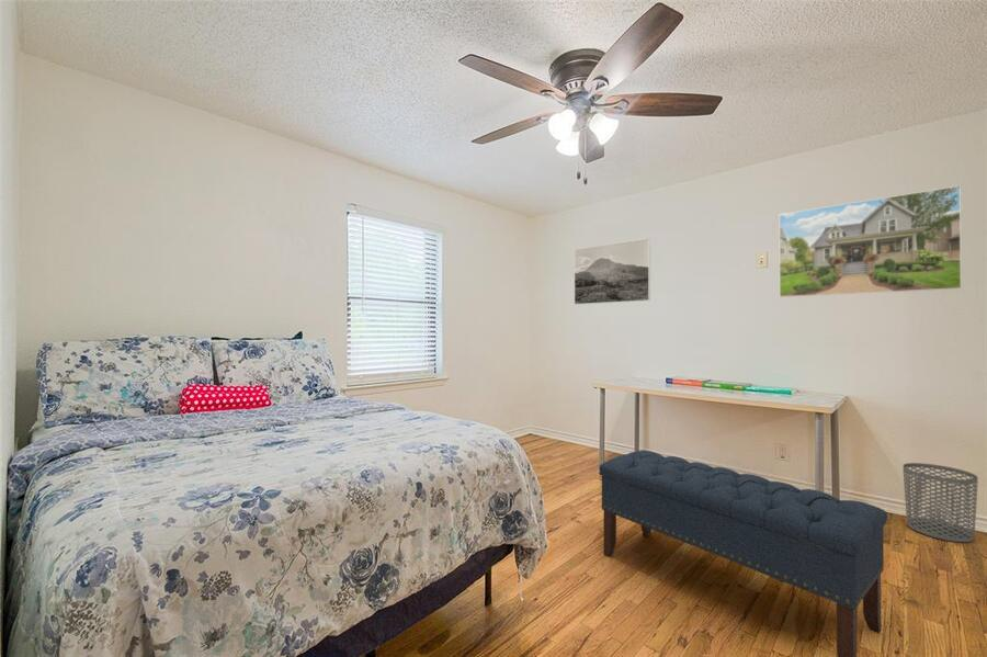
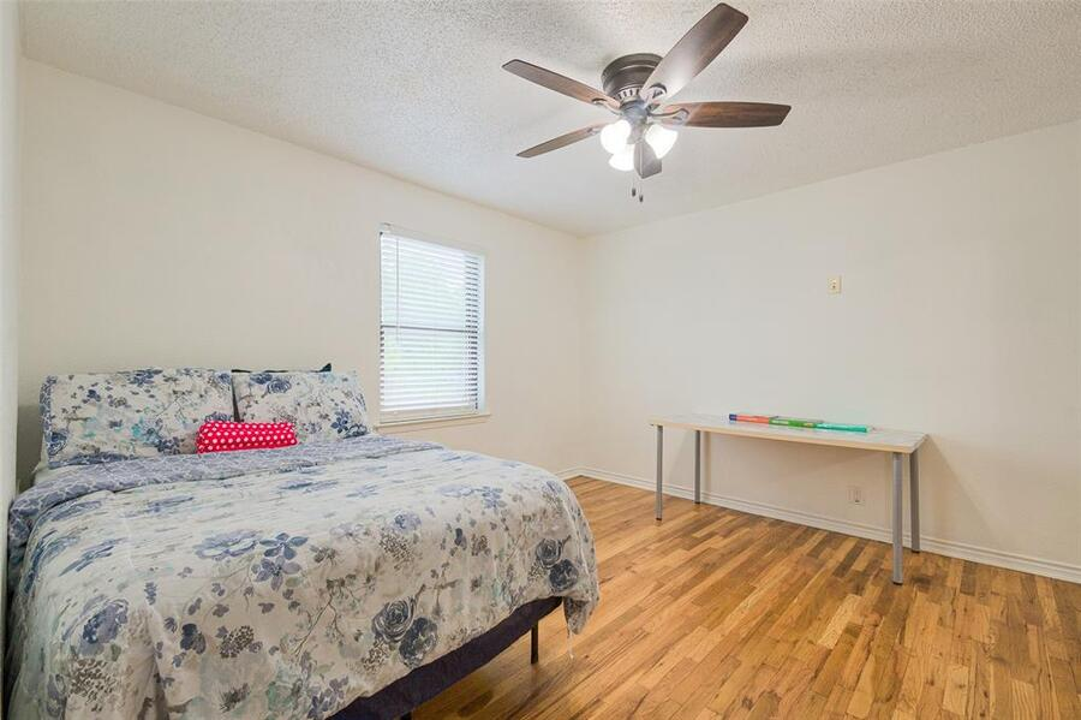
- waste bin (939, 501)
- bench (722, 531)
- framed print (860, 247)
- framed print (610, 273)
